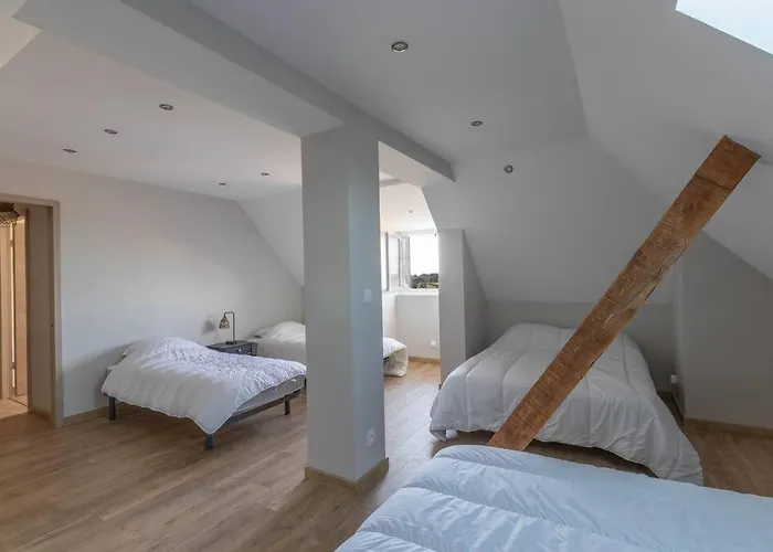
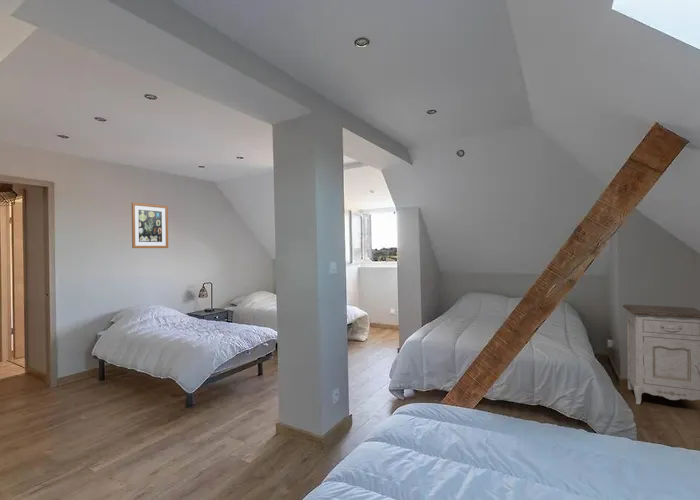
+ wall art (150, 226)
+ nightstand (665, 356)
